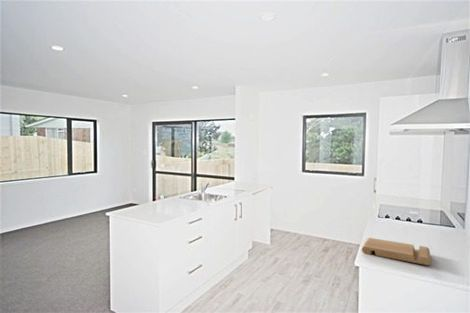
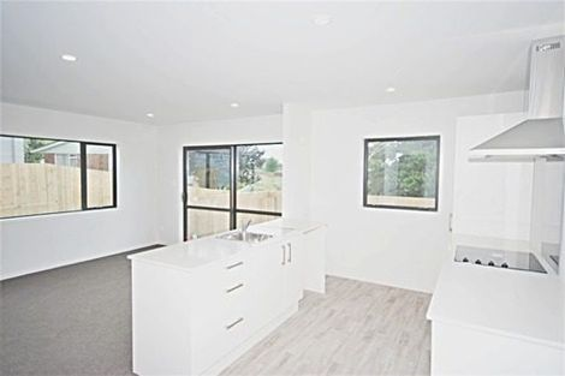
- cutting board (395, 250)
